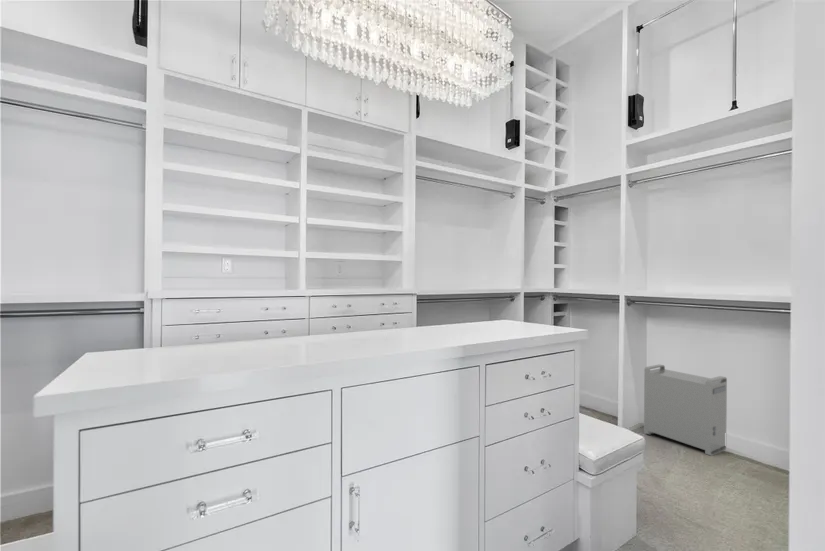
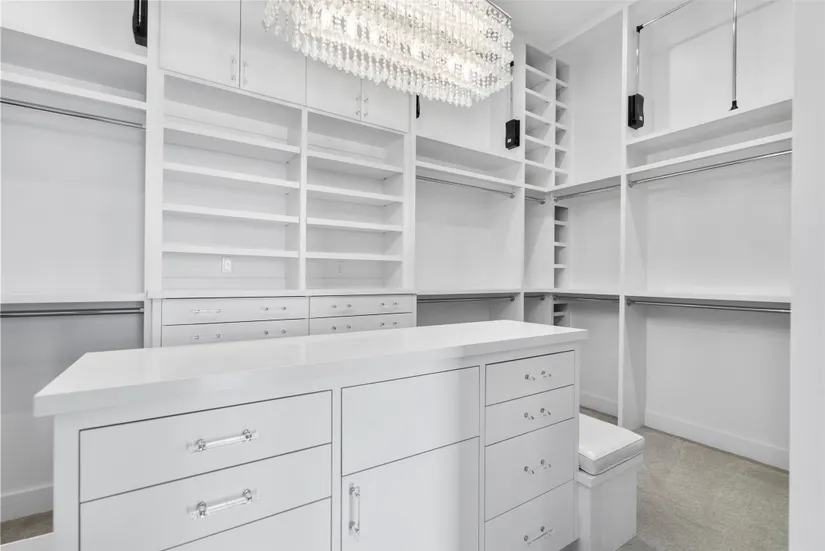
- storage bin (683, 406)
